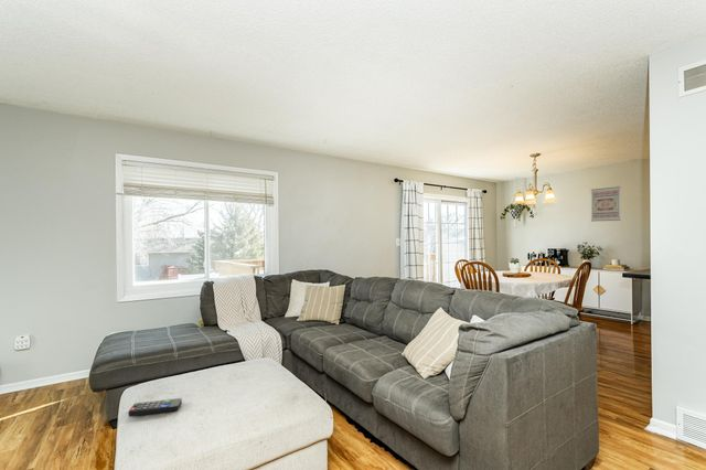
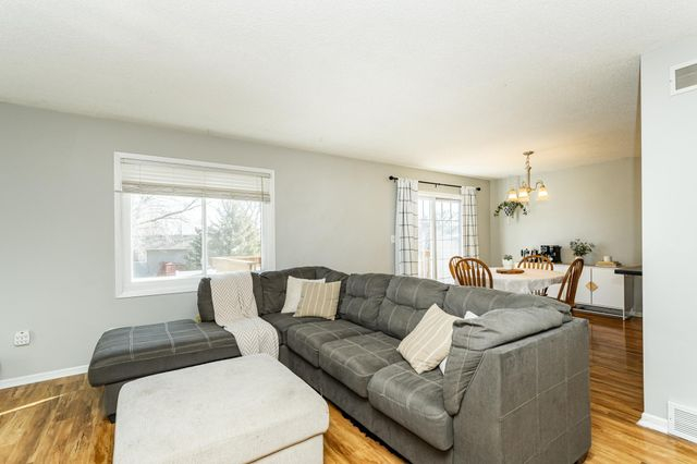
- wall art (605, 204)
- remote control (156, 406)
